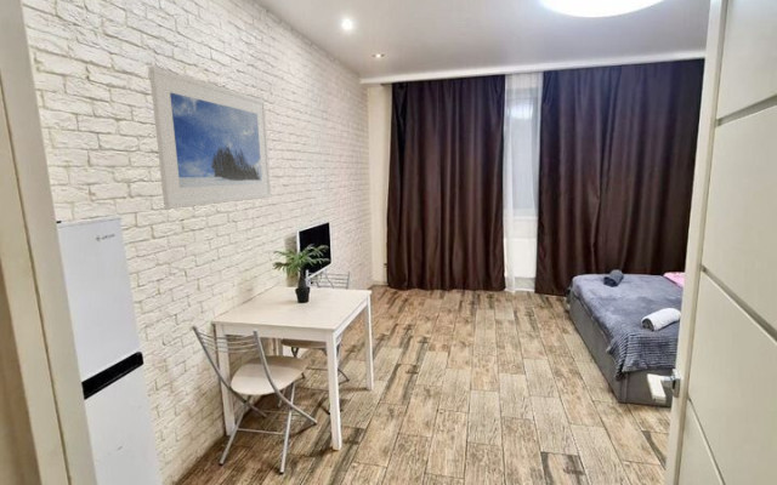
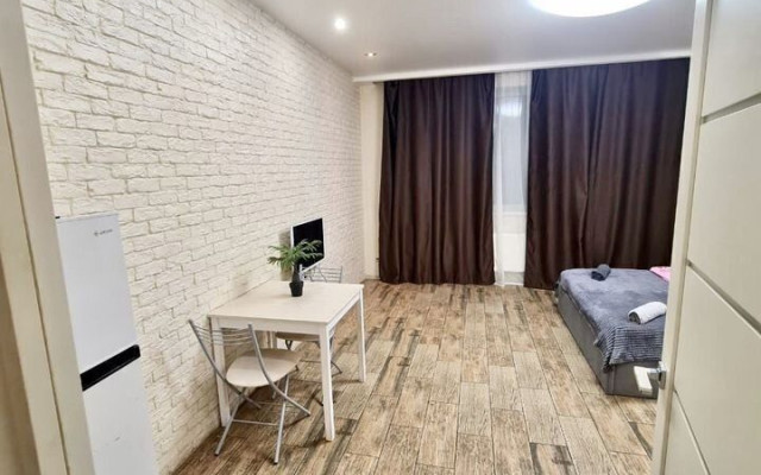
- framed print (222, 146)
